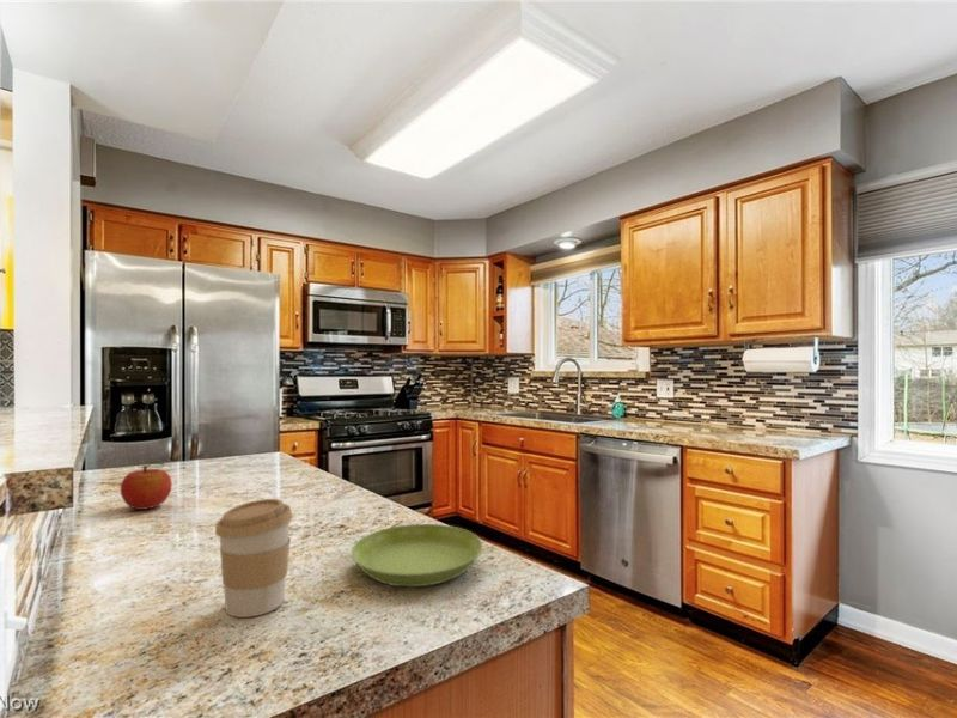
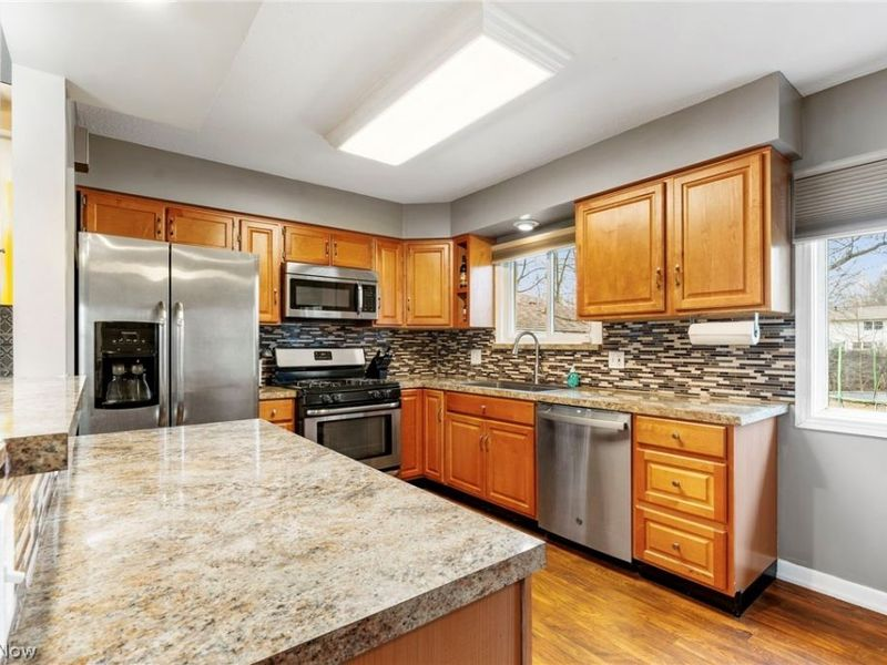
- fruit (146, 483)
- saucer (417, 554)
- coffee cup (255, 554)
